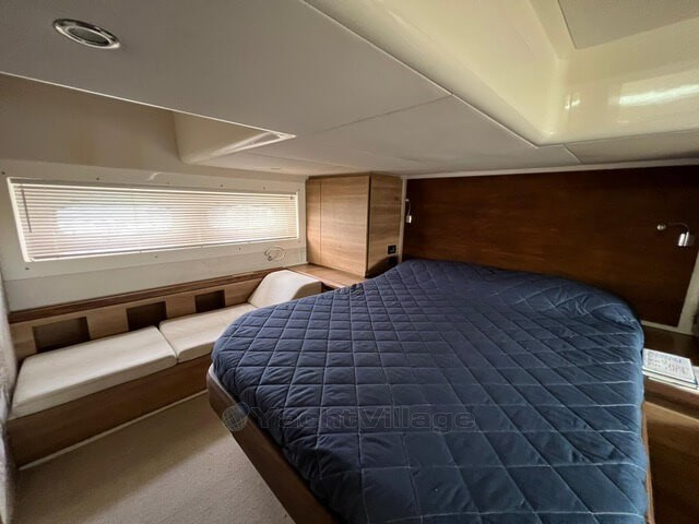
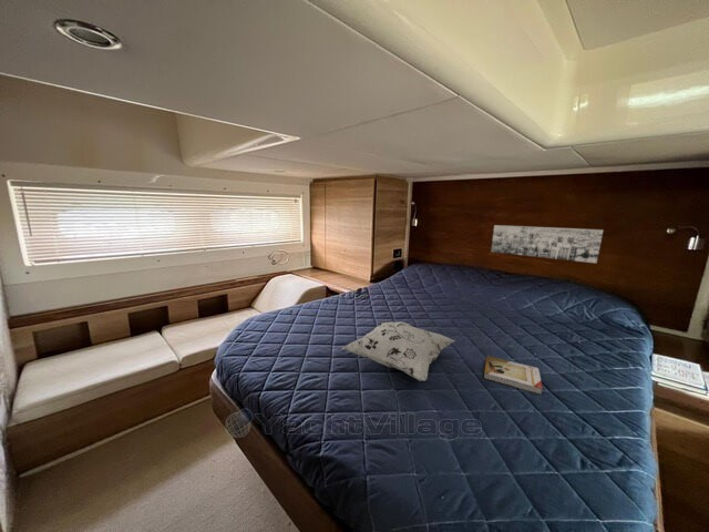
+ decorative pillow (400, 344)
+ book (511, 372)
+ wall art (540, 242)
